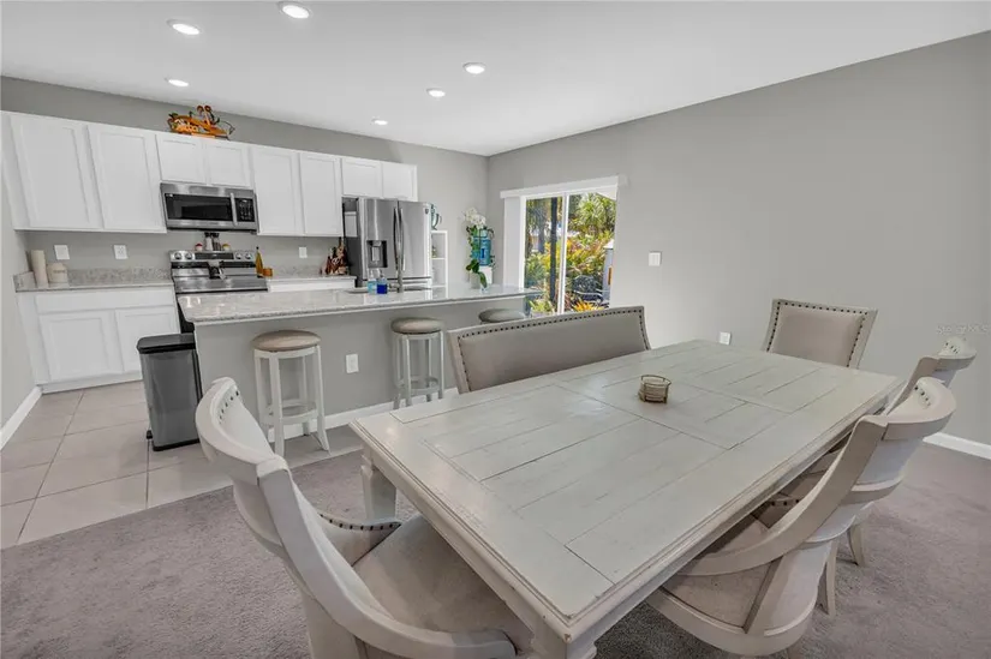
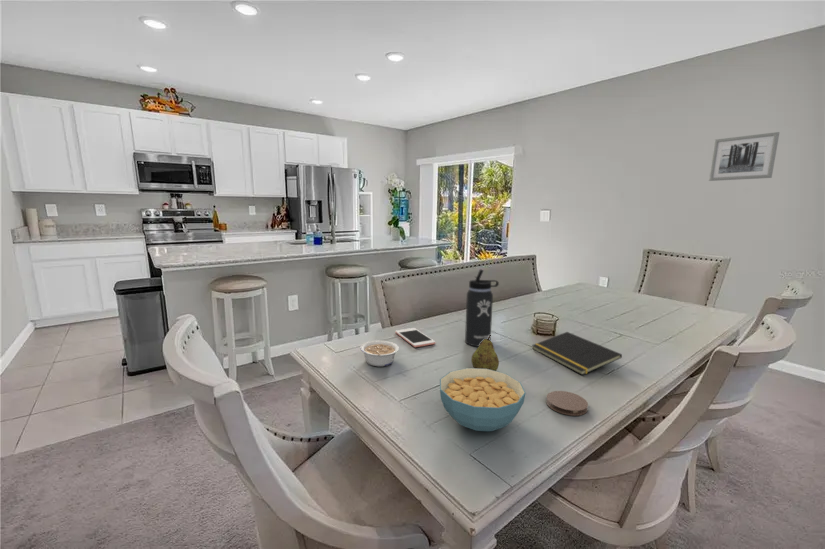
+ wall art (742, 158)
+ cereal bowl (480, 404)
+ notepad (574, 351)
+ fruit (485, 355)
+ coaster (566, 402)
+ legume (380, 353)
+ thermos bottle (482, 306)
+ cell phone (414, 337)
